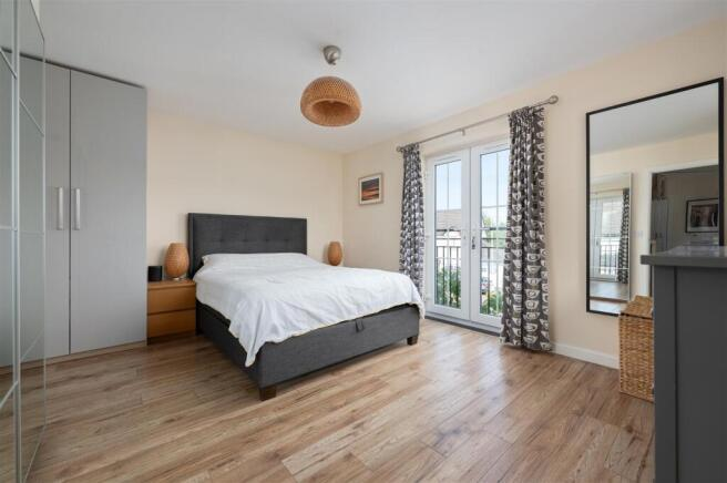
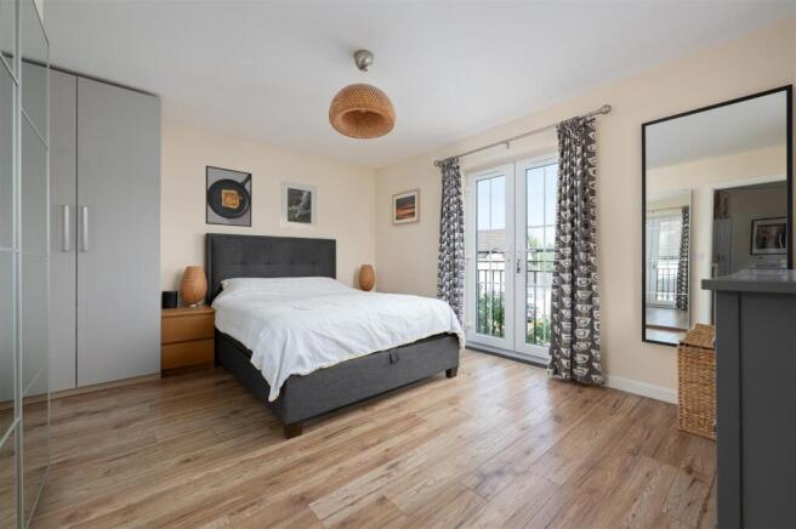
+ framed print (229, 197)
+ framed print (298, 205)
